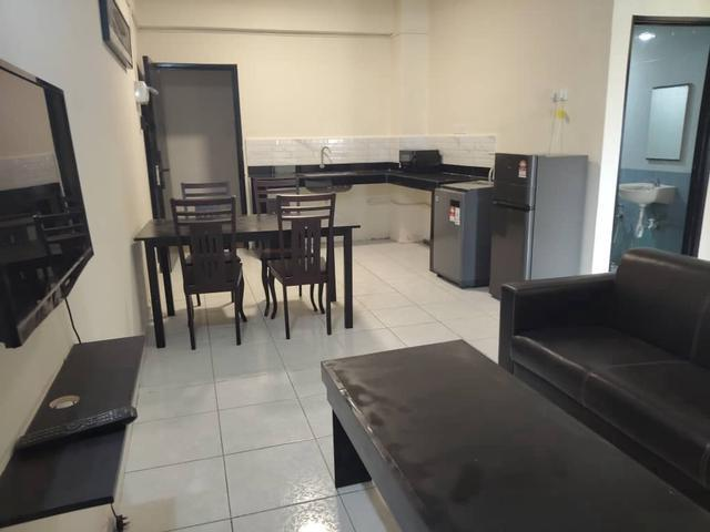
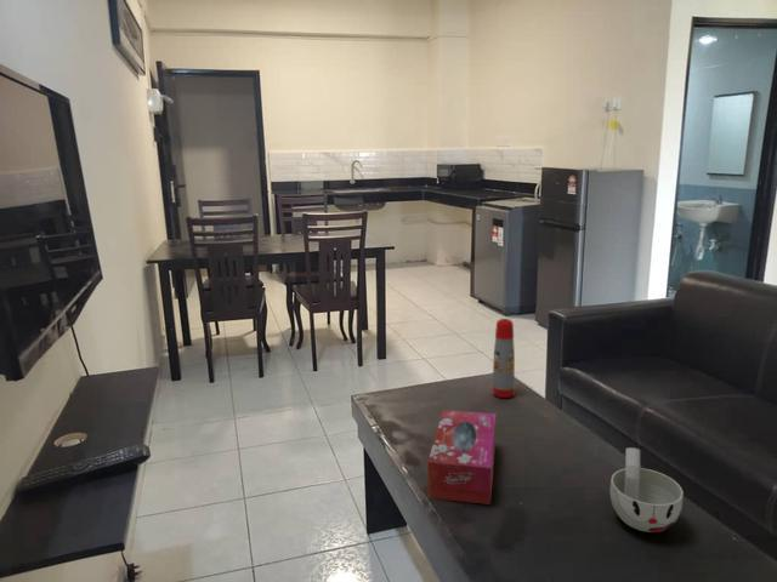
+ water bottle (504, 356)
+ cup (642, 486)
+ tissue box (464, 452)
